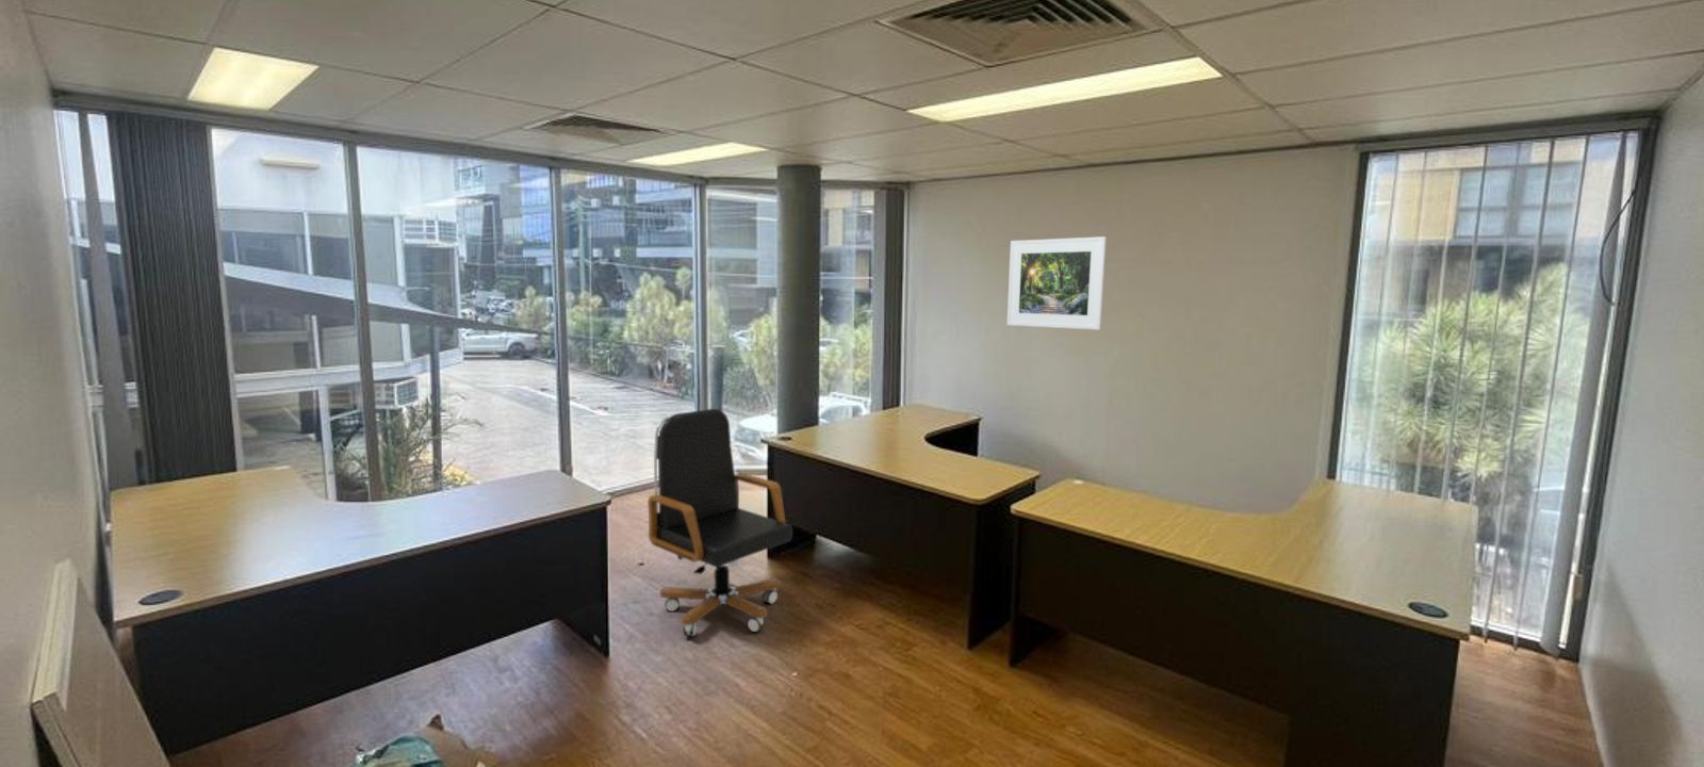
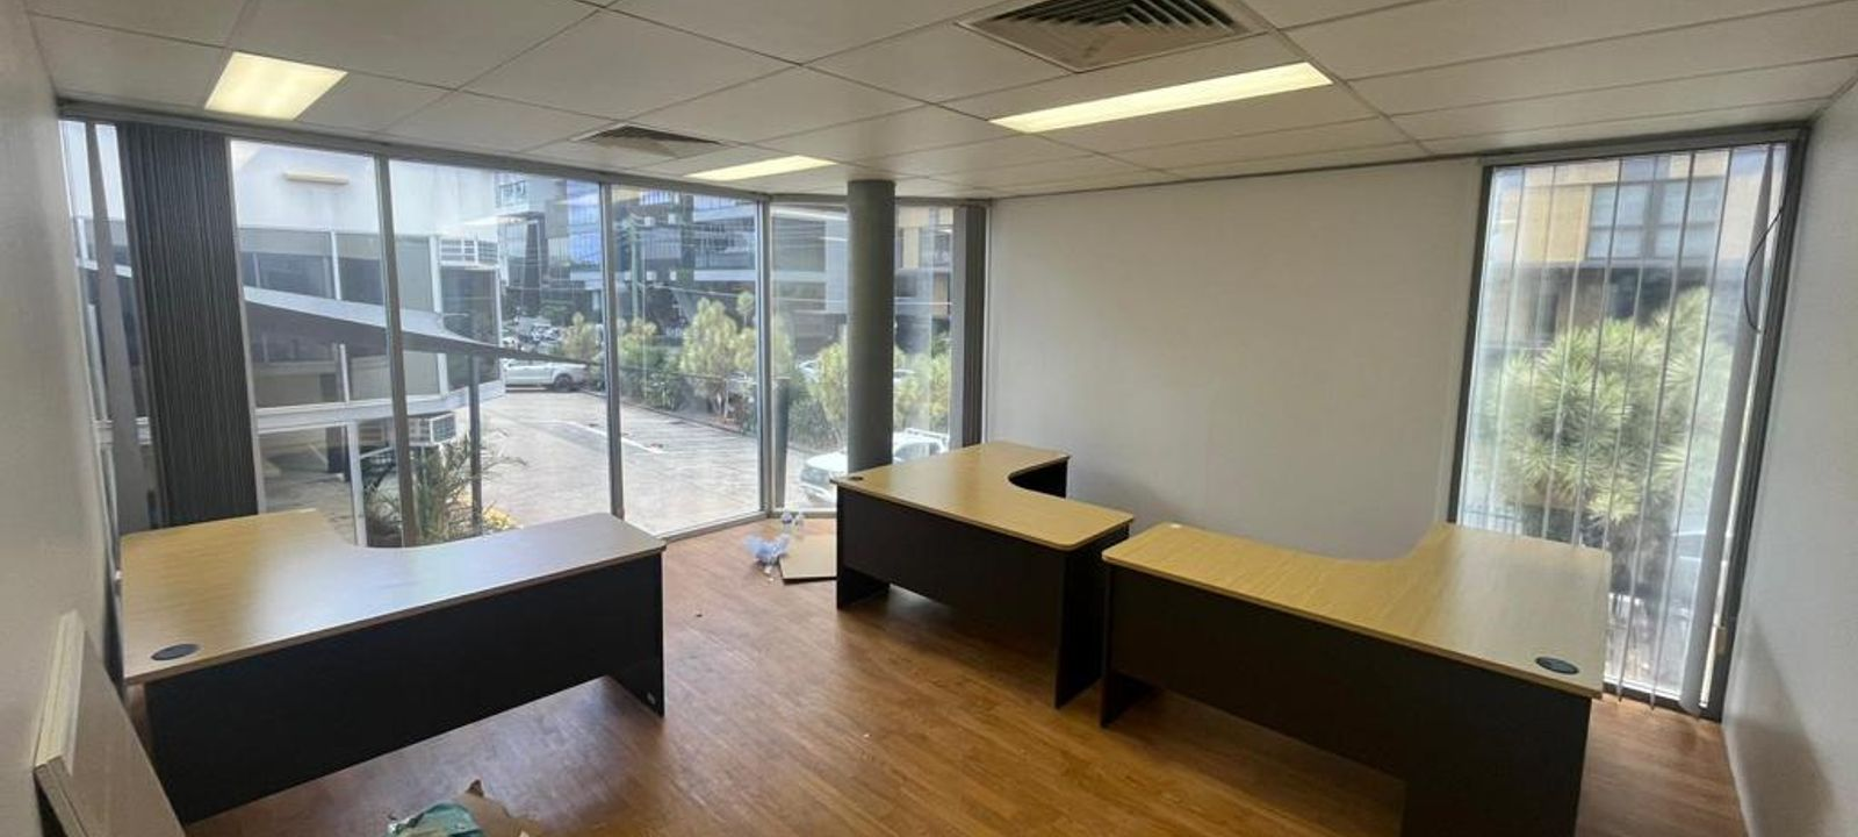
- office chair (724, 517)
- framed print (1053, 284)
